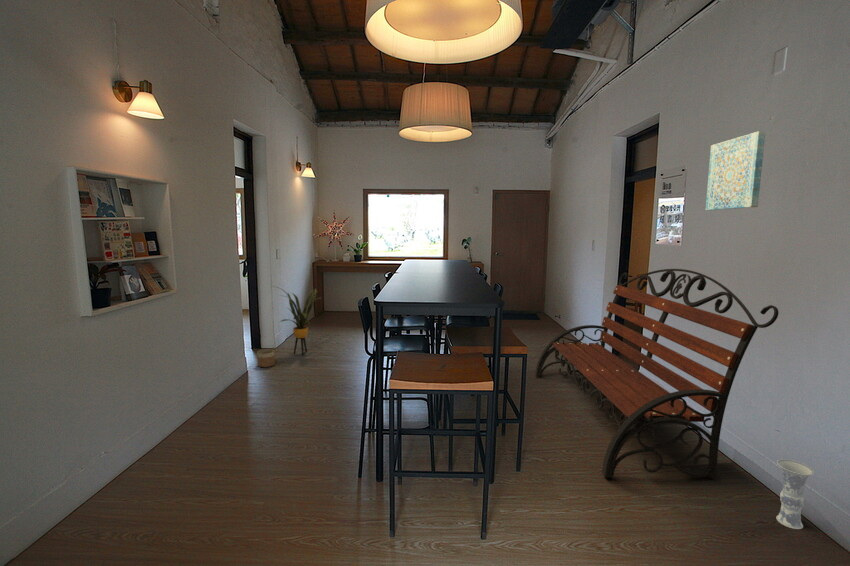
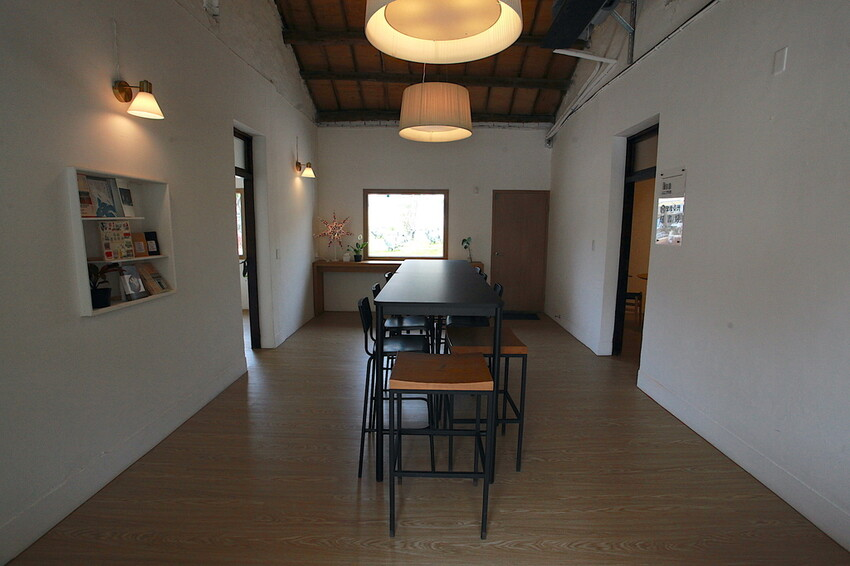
- vase (791, 494)
- house plant (298, 319)
- planter (266, 358)
- wall art (732, 174)
- bench (623, 343)
